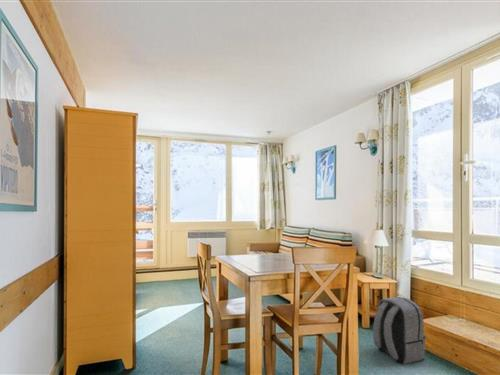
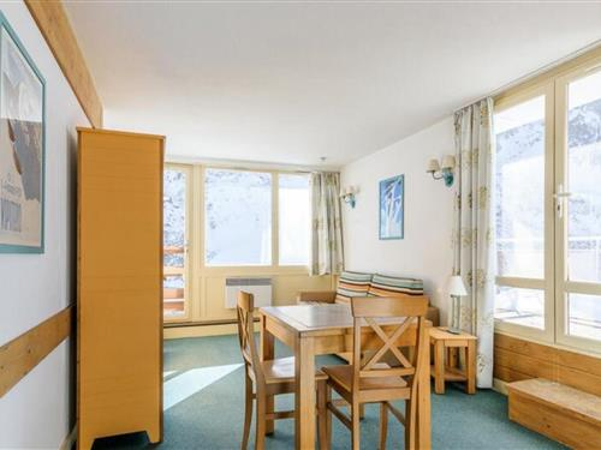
- backpack (397, 326)
